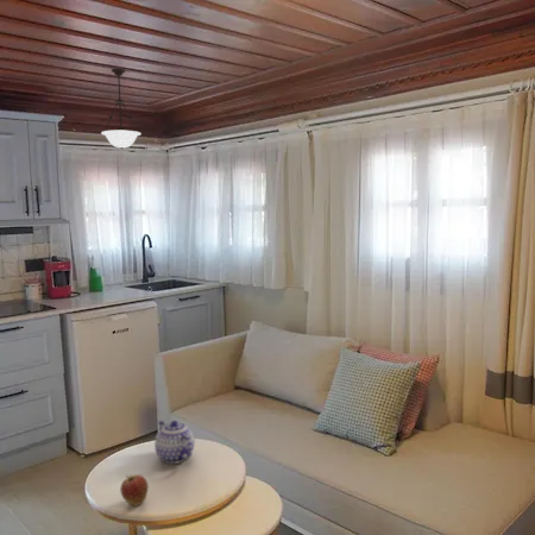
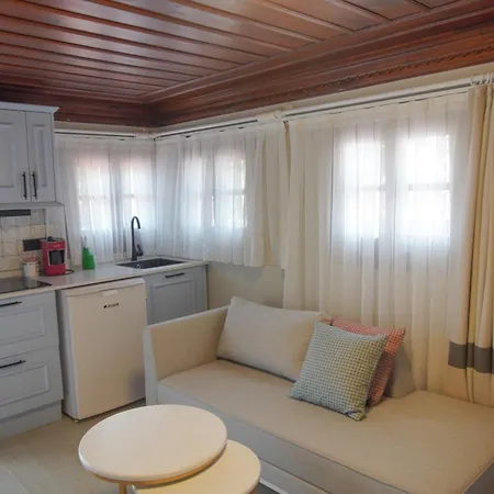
- pendant light (120, 109)
- apple (133, 487)
- teapot (174, 439)
